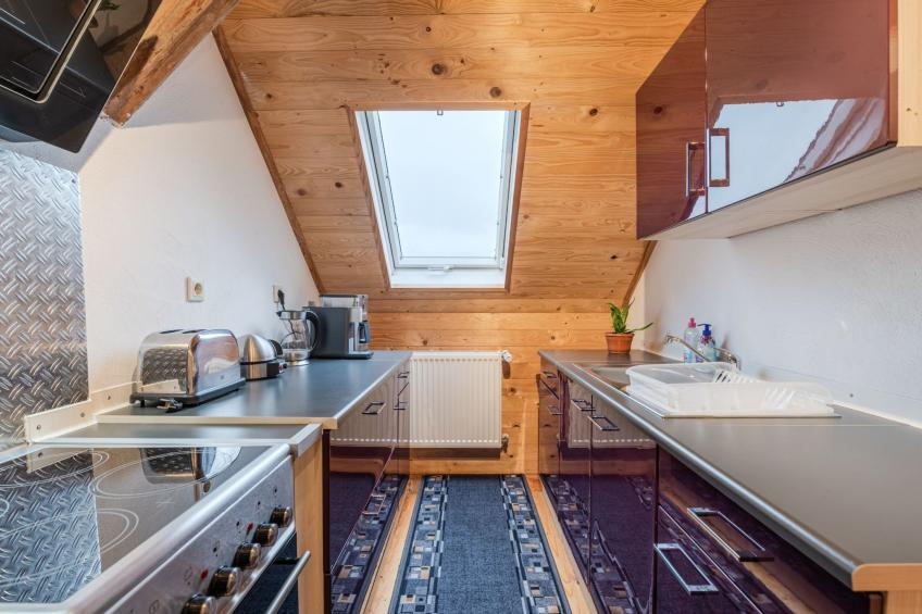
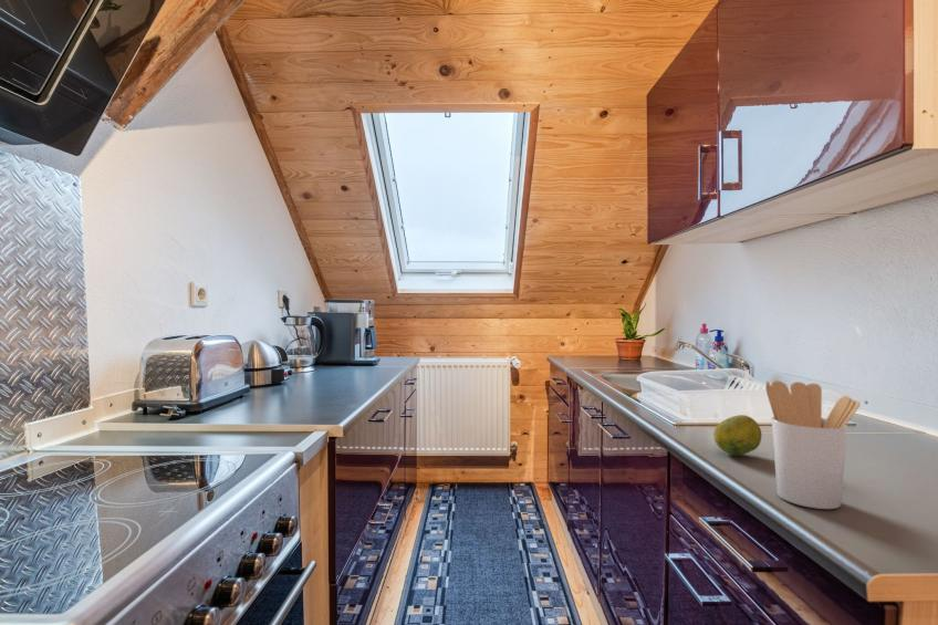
+ fruit (737, 435)
+ utensil holder (803, 437)
